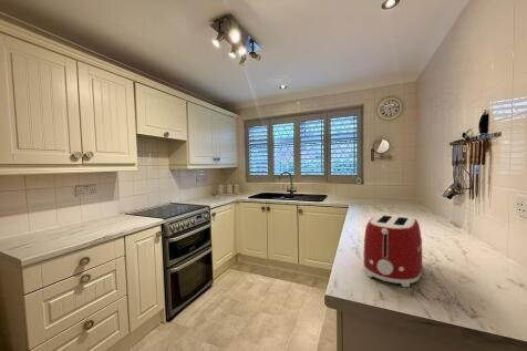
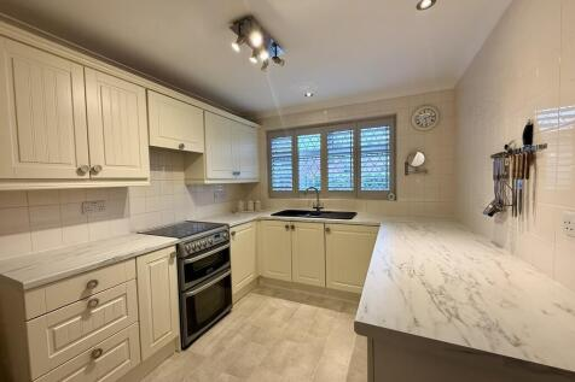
- toaster (392, 244)
